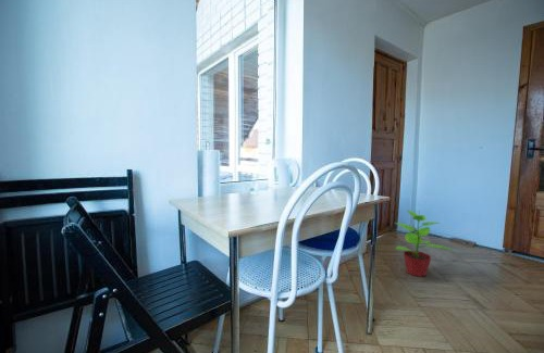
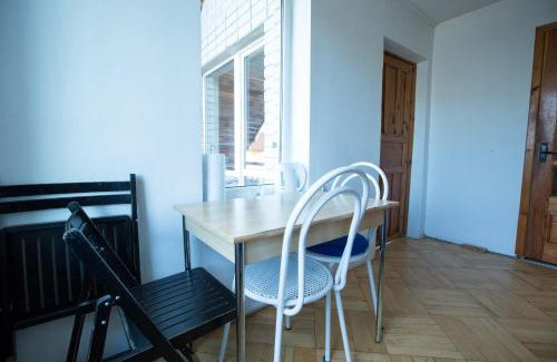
- potted plant (417, 240)
